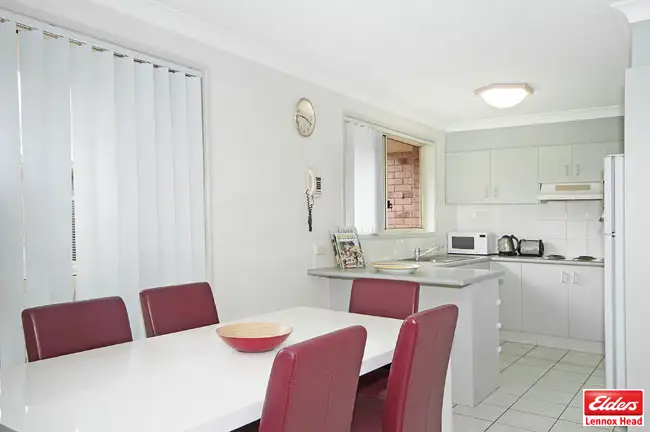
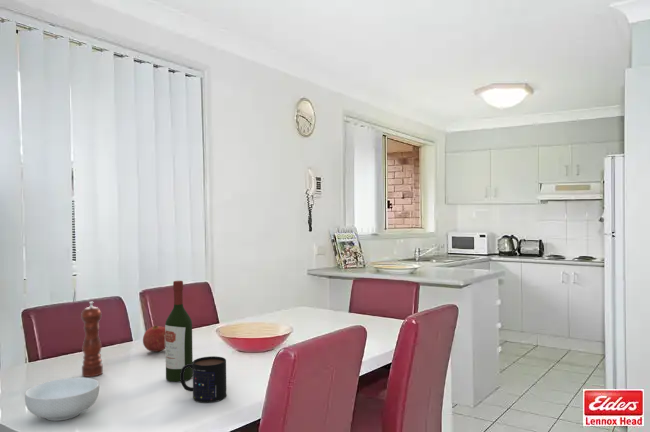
+ pepper mill (91, 337)
+ fruit (157, 338)
+ mug (202, 378)
+ cereal bowl (63, 400)
+ wine bottle (178, 329)
